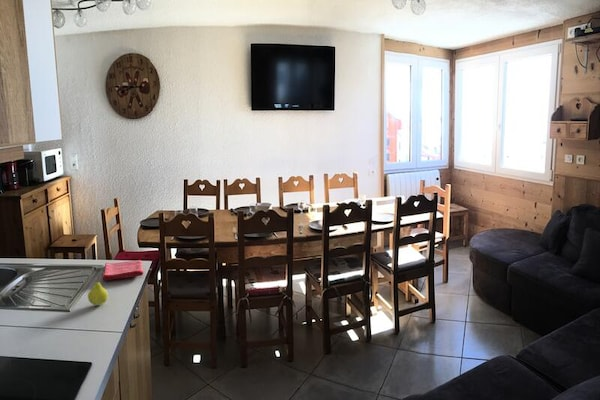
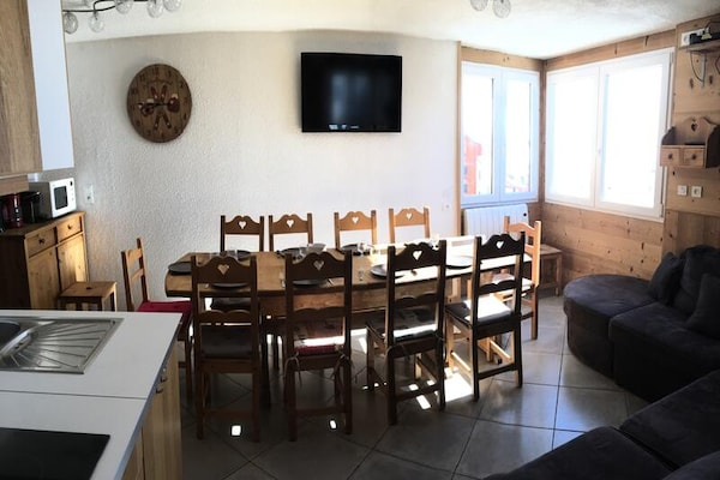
- fruit (97, 290)
- dish towel (123, 269)
